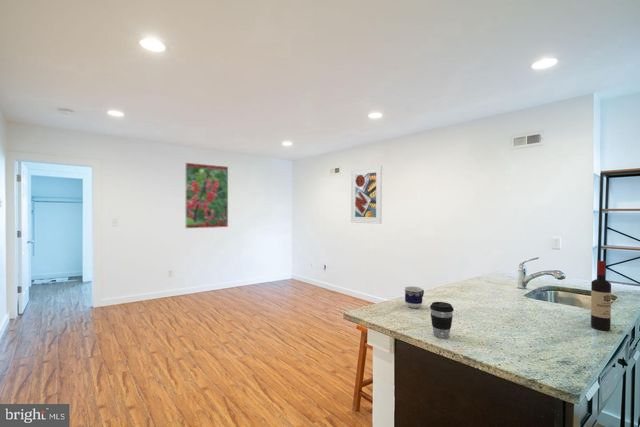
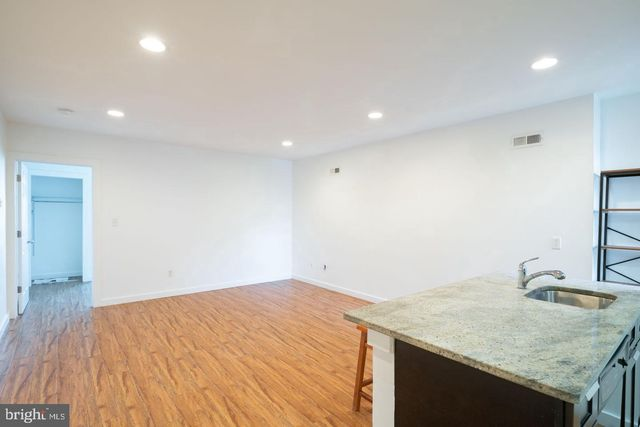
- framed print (207, 196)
- coffee cup (441, 319)
- wine bottle (600, 294)
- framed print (365, 195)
- cup (415, 297)
